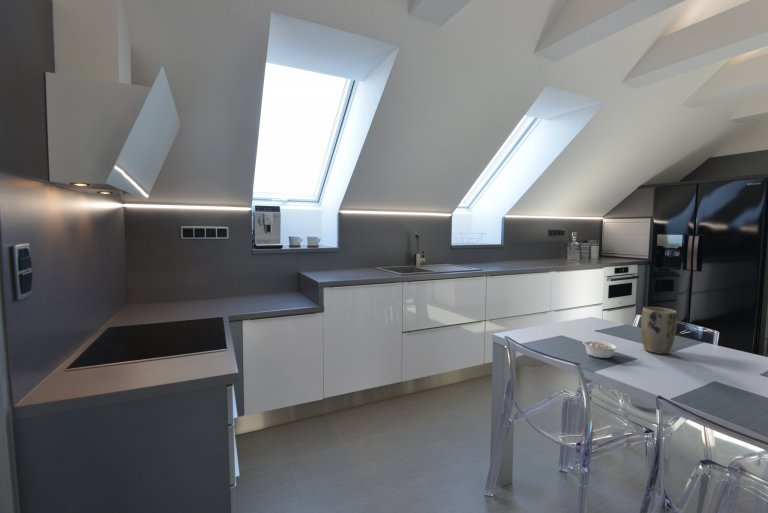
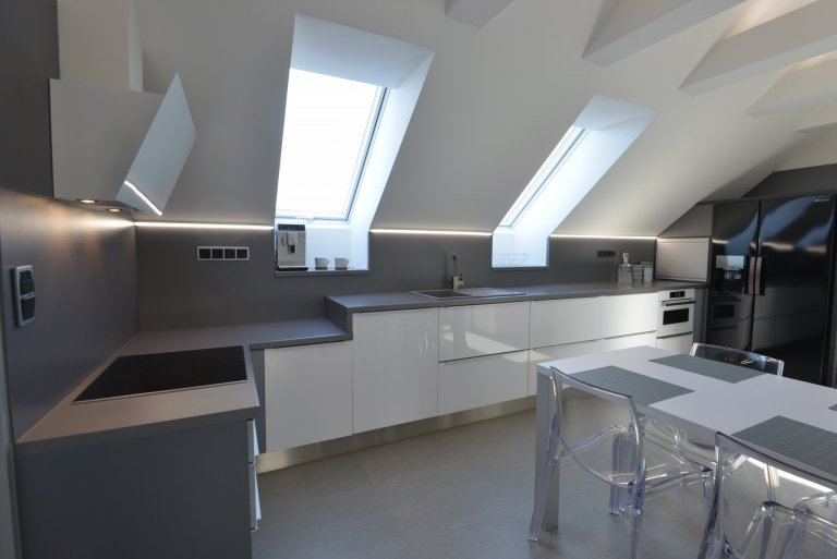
- plant pot (657, 330)
- legume (600, 349)
